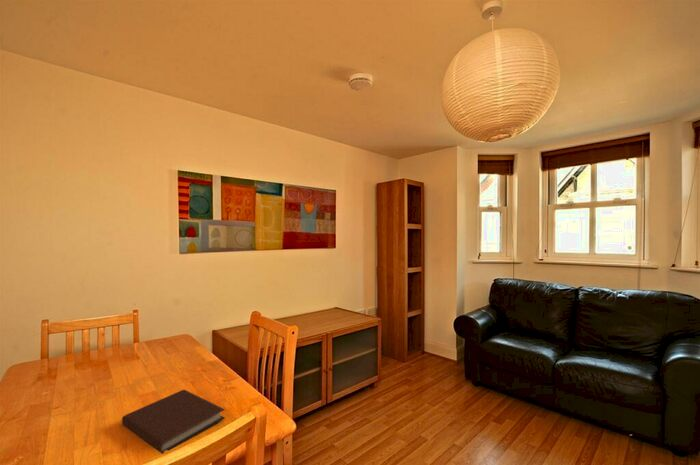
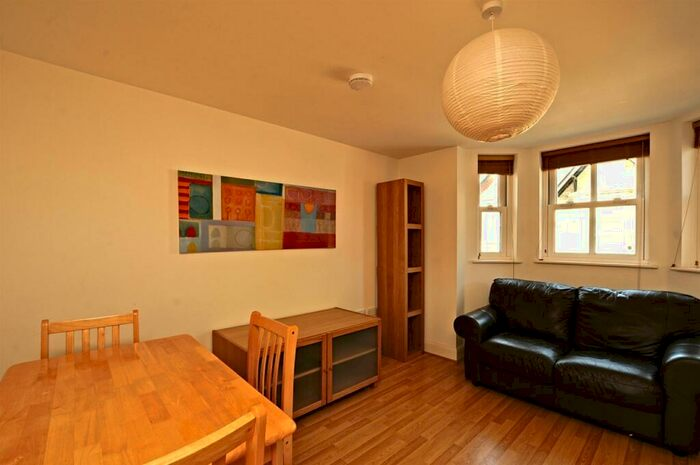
- notebook (174, 417)
